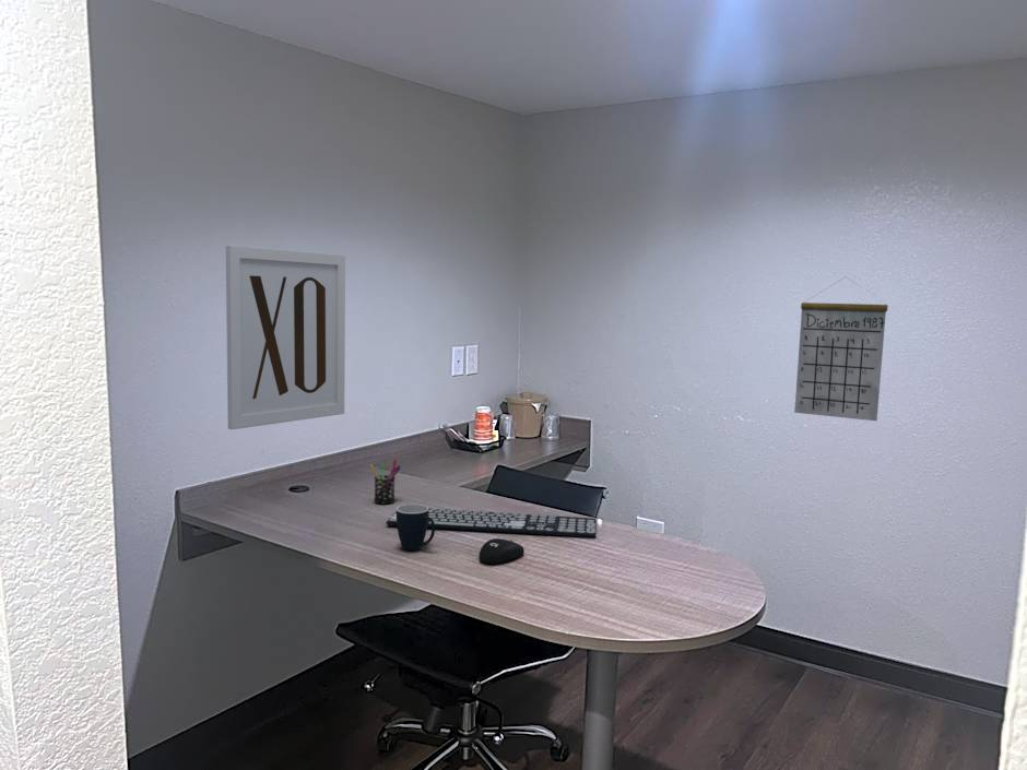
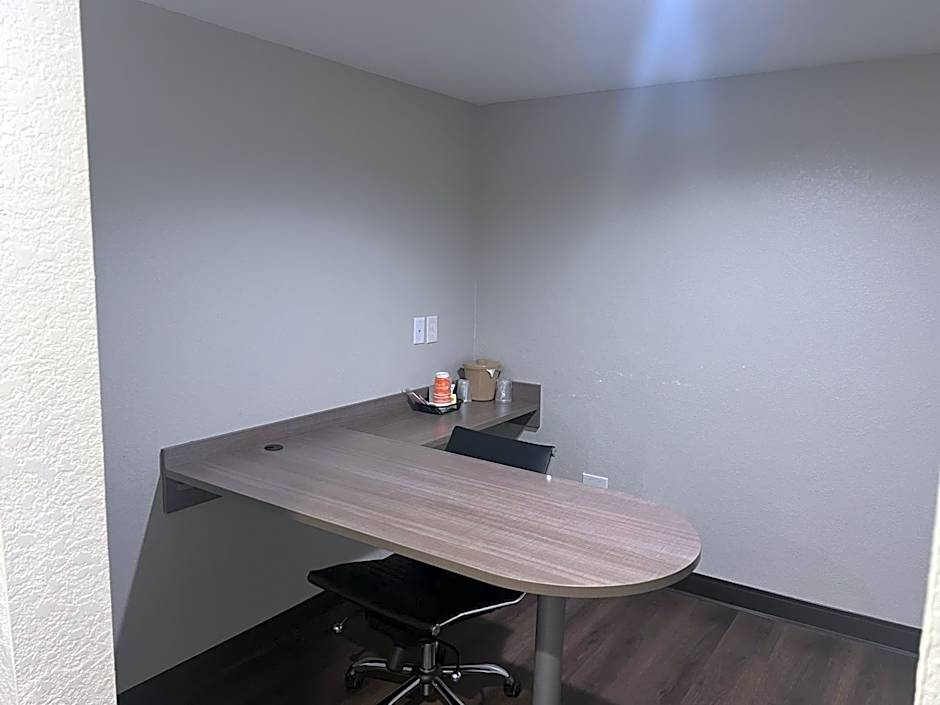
- keyboard (493, 519)
- pen holder (385, 479)
- calendar (840, 346)
- mug (416, 529)
- wall art (290, 336)
- computer mouse (499, 548)
